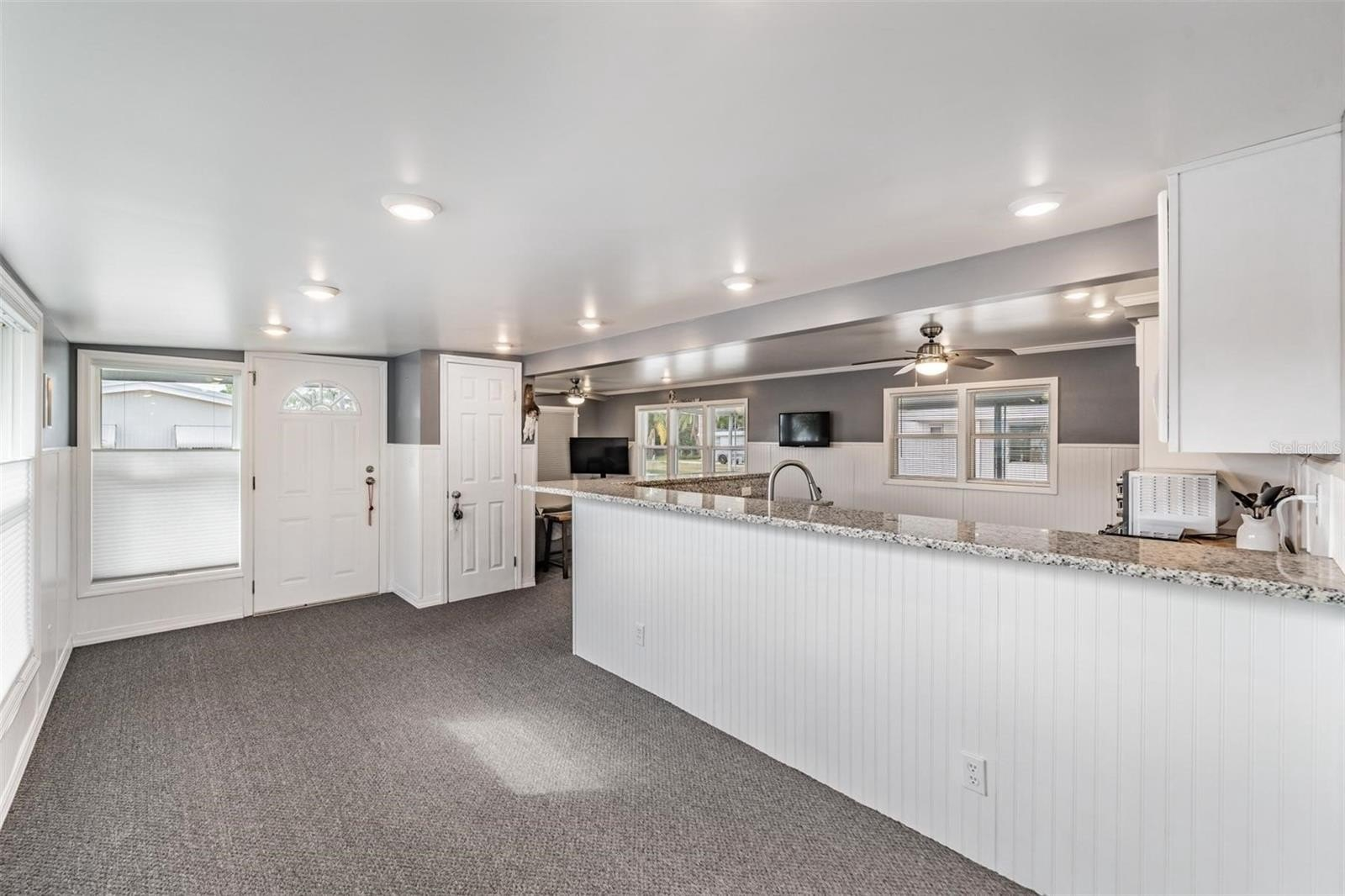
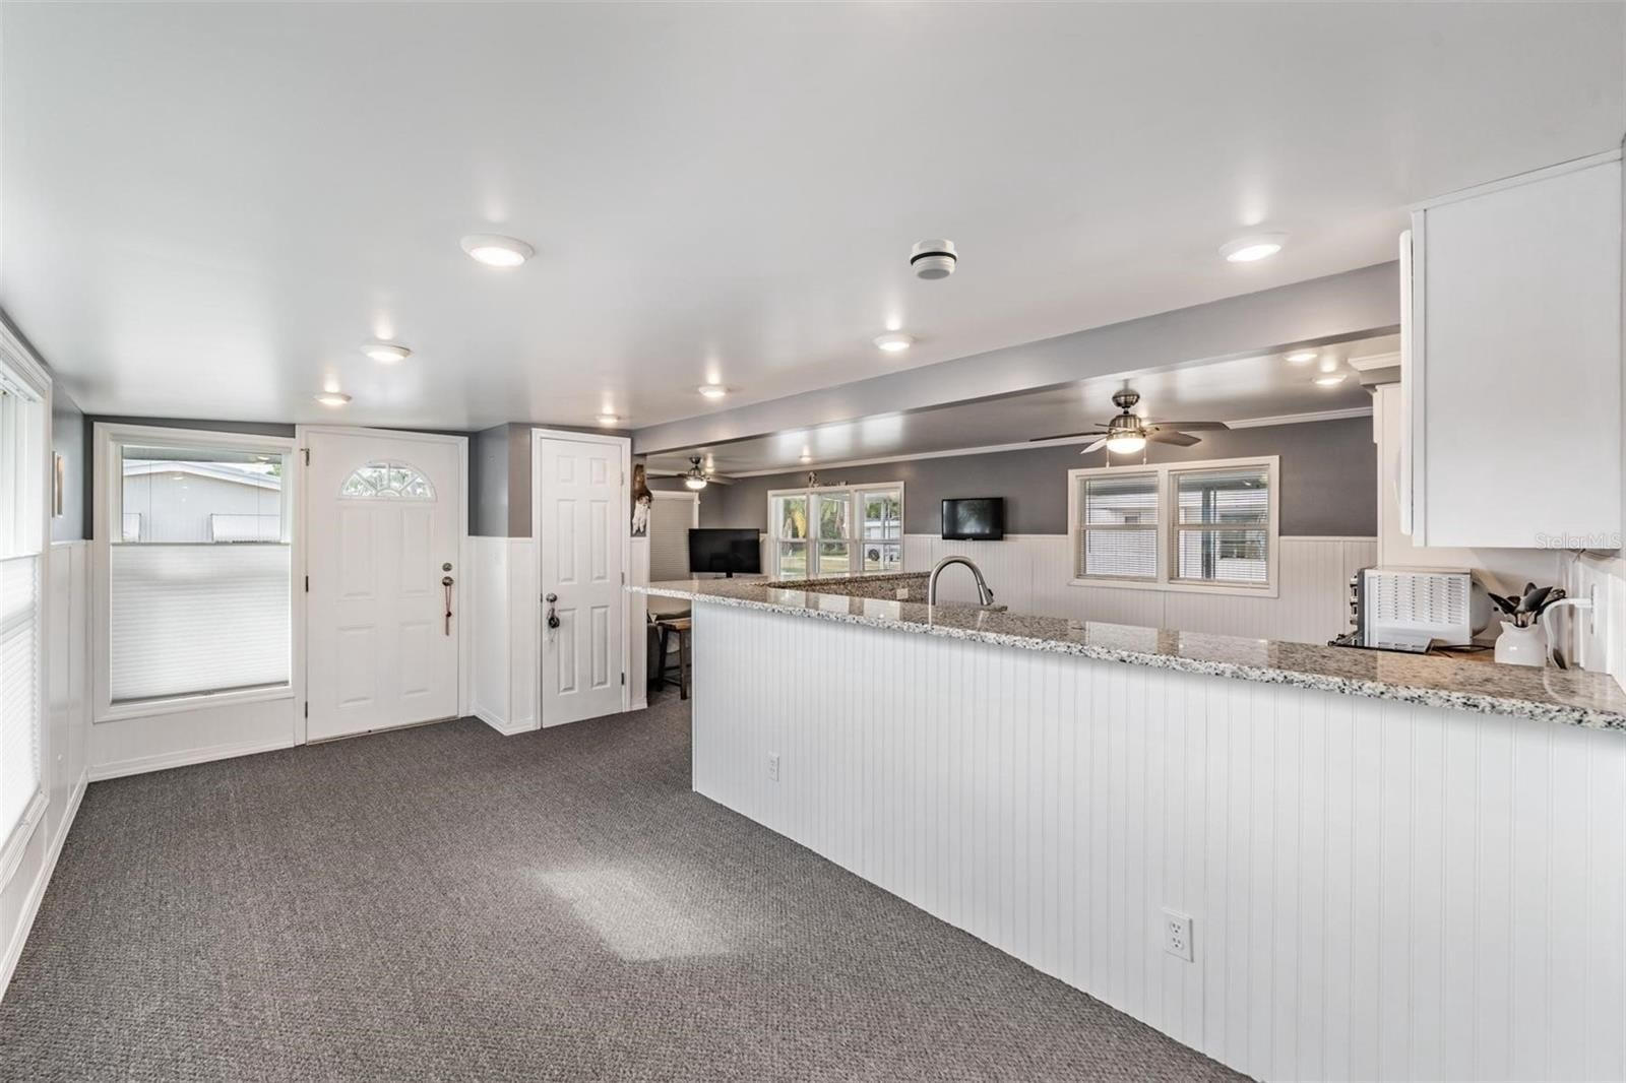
+ smoke detector (933, 260)
